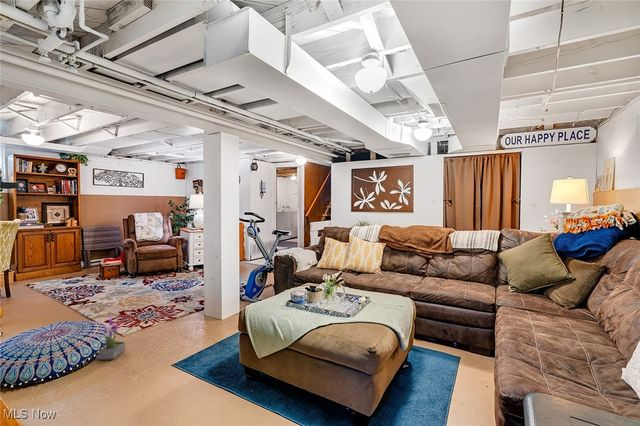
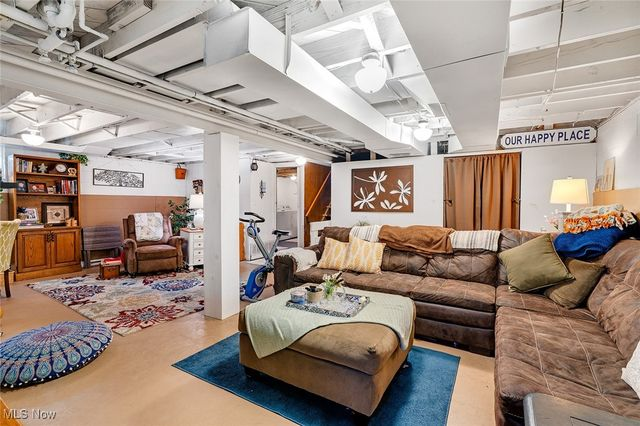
- potted plant (110, 336)
